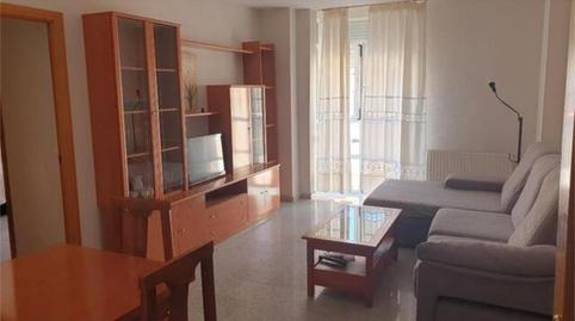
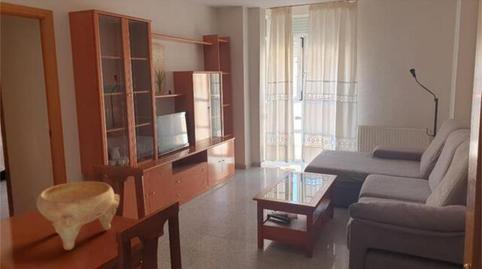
+ decorative bowl (74, 214)
